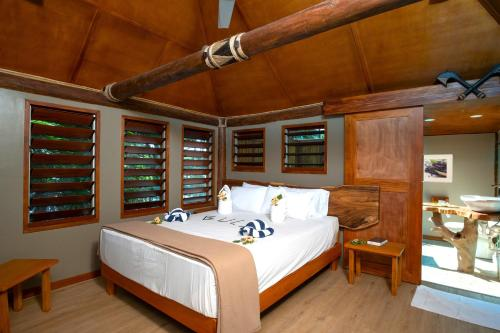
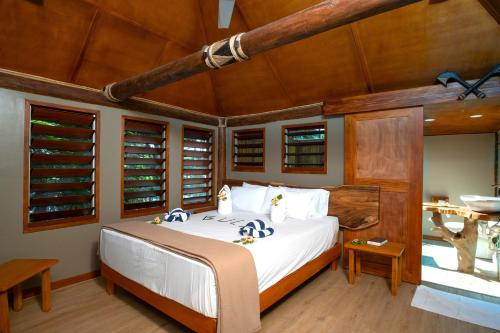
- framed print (435, 168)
